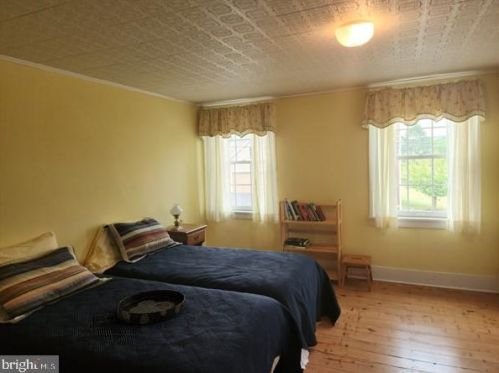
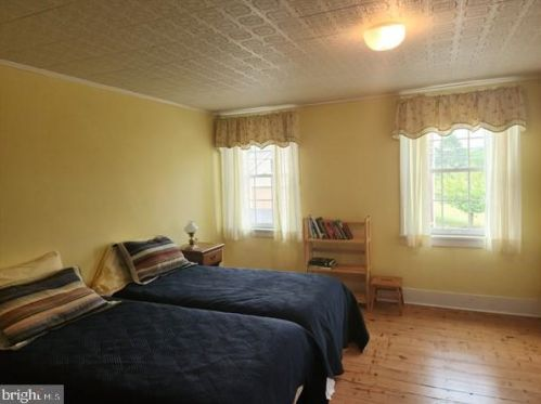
- tray (152, 305)
